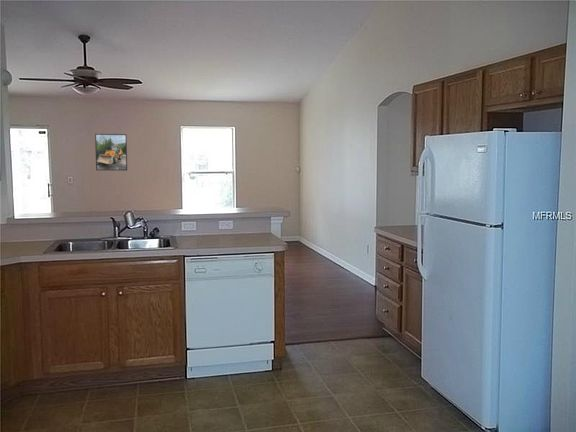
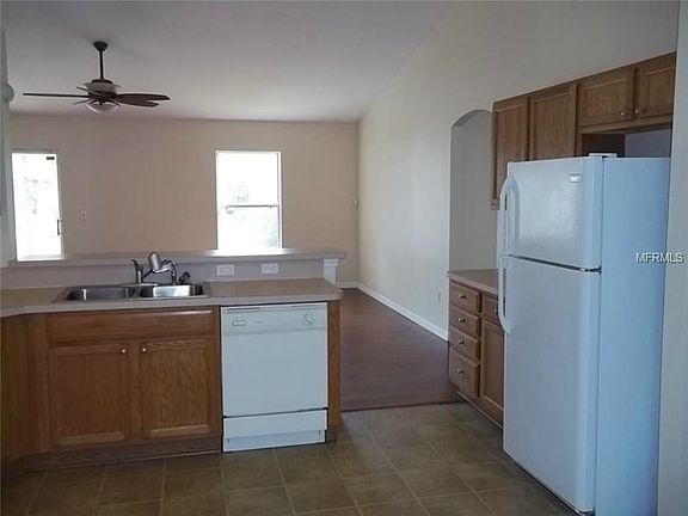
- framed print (111, 152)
